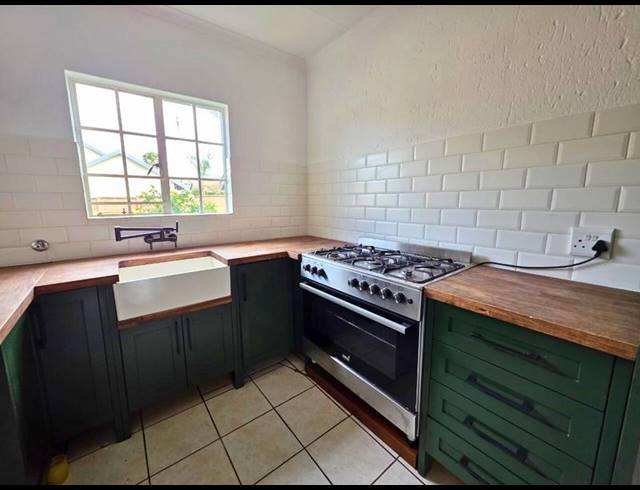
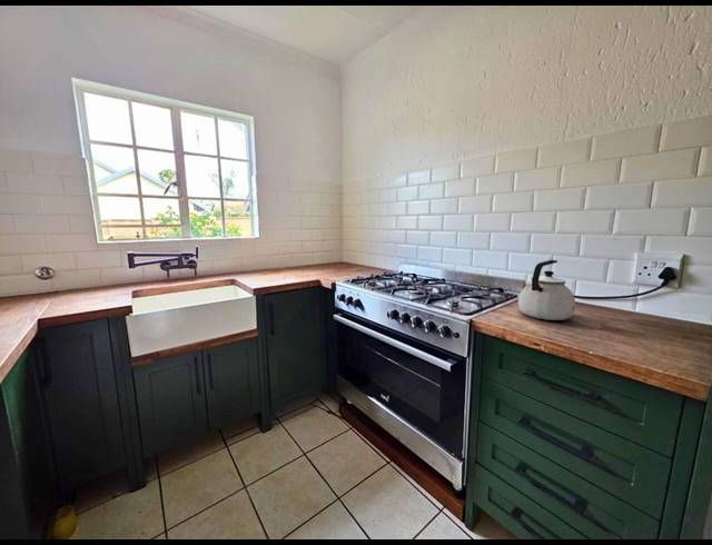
+ kettle (547, 288)
